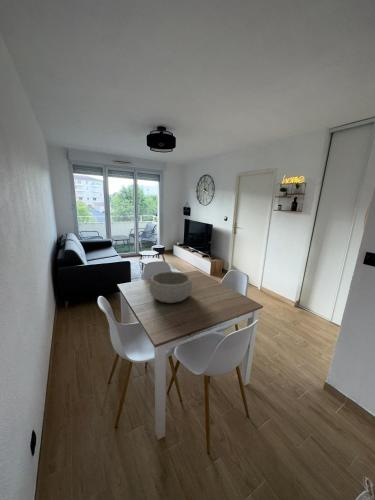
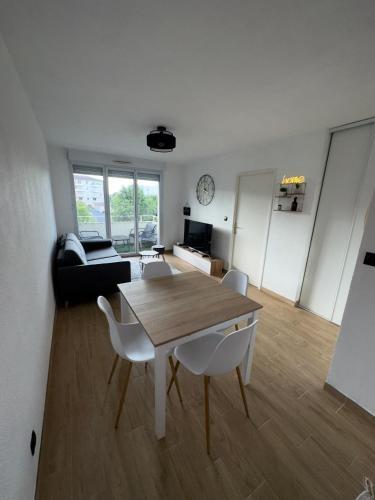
- decorative bowl (170, 287)
